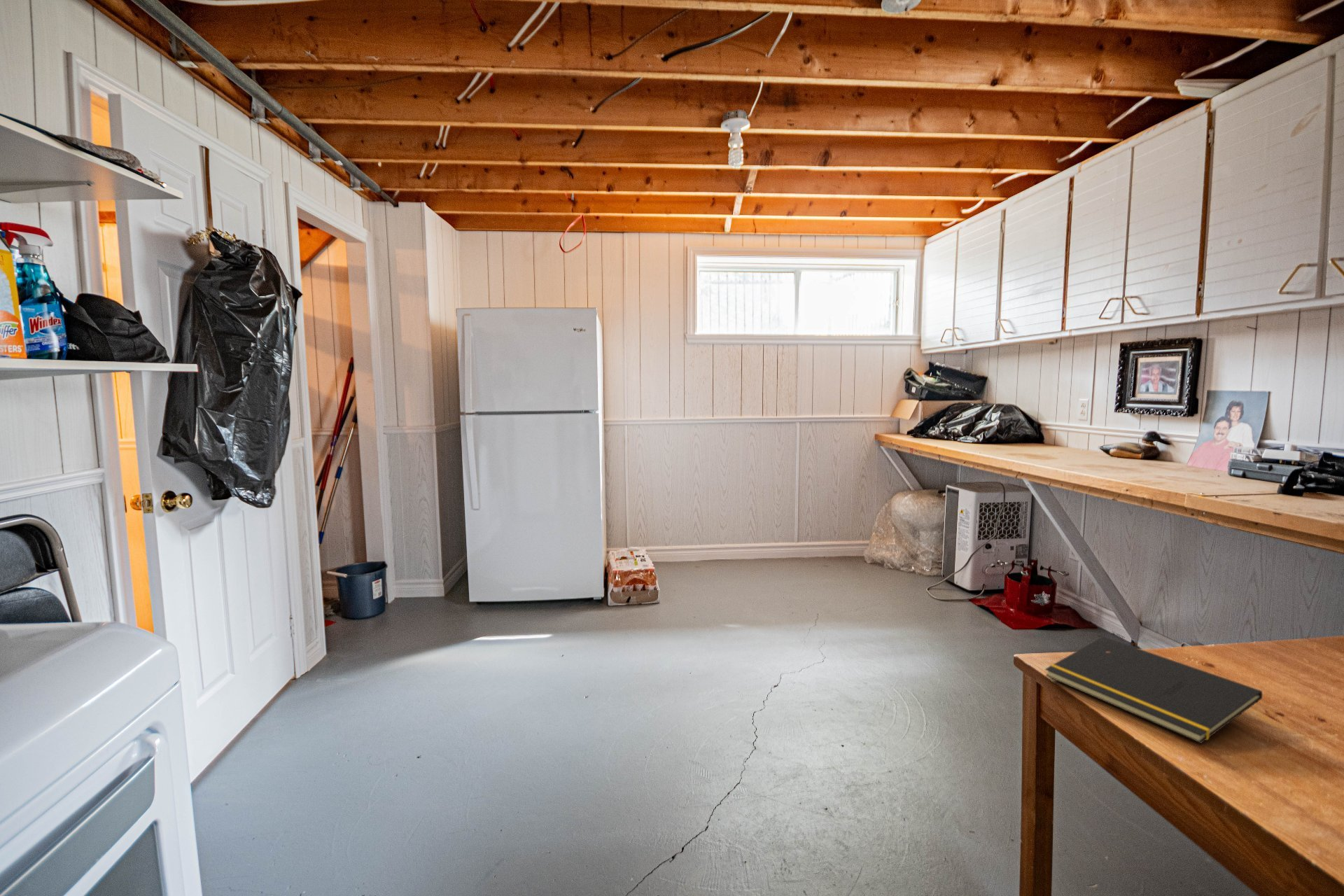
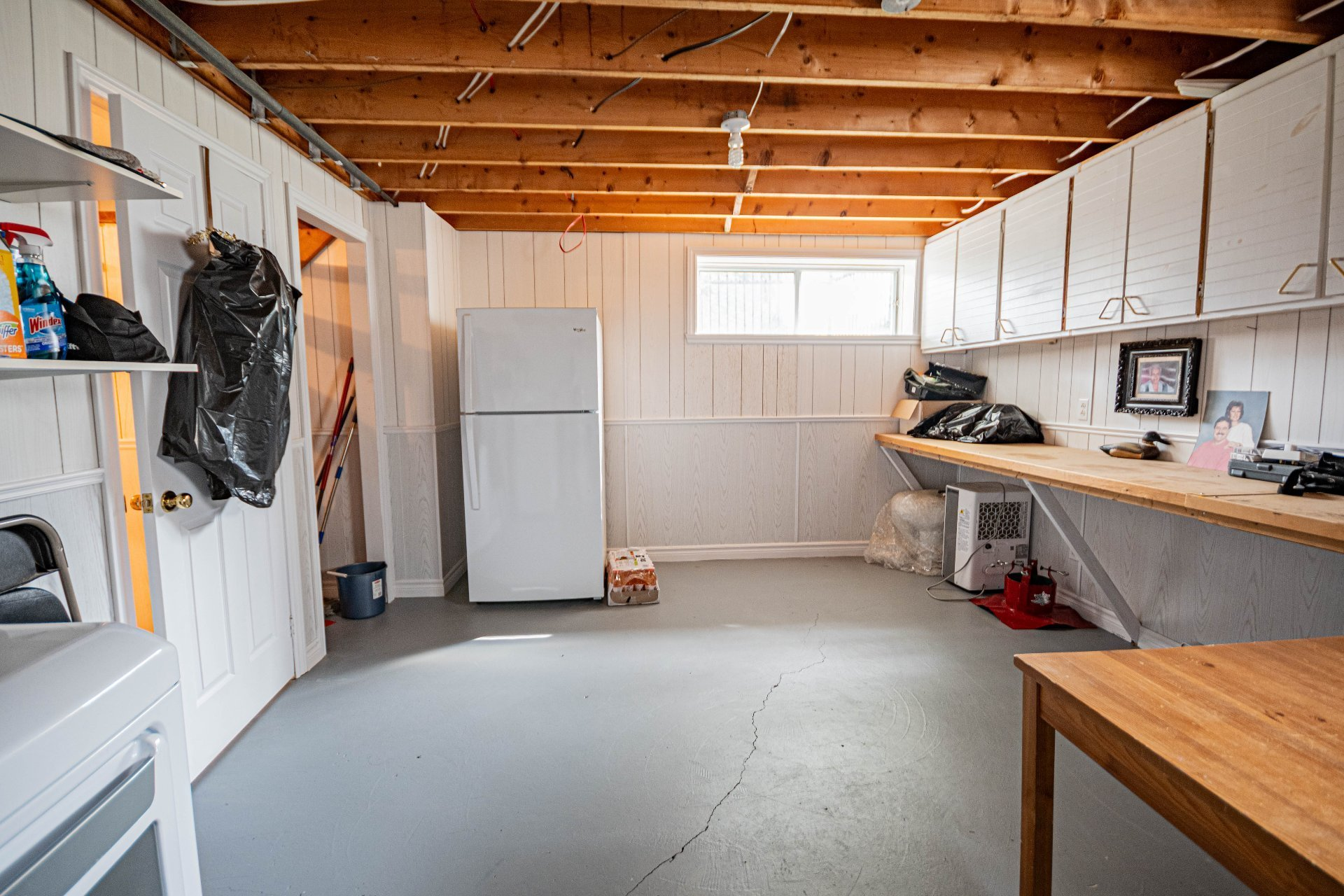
- notepad (1145, 682)
